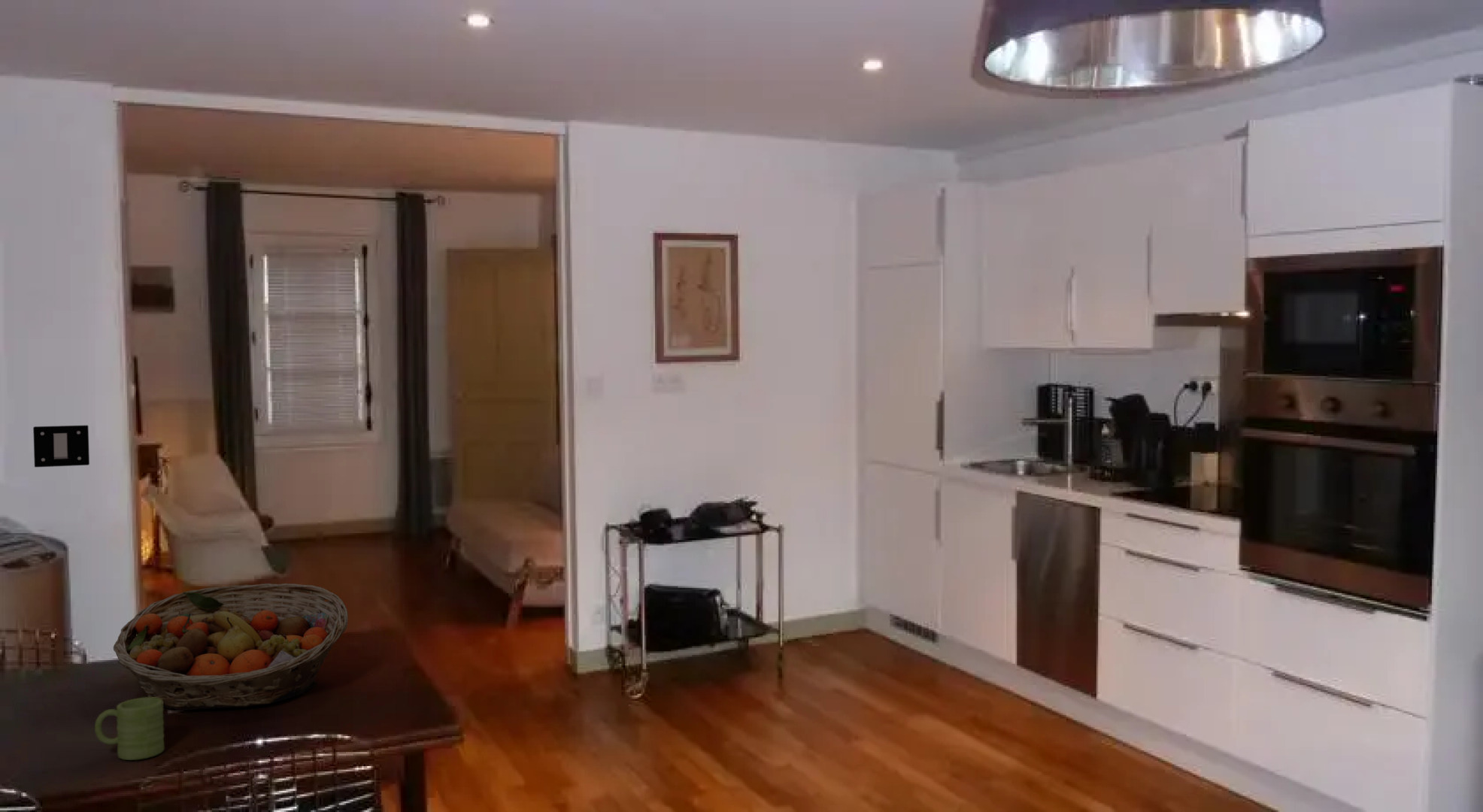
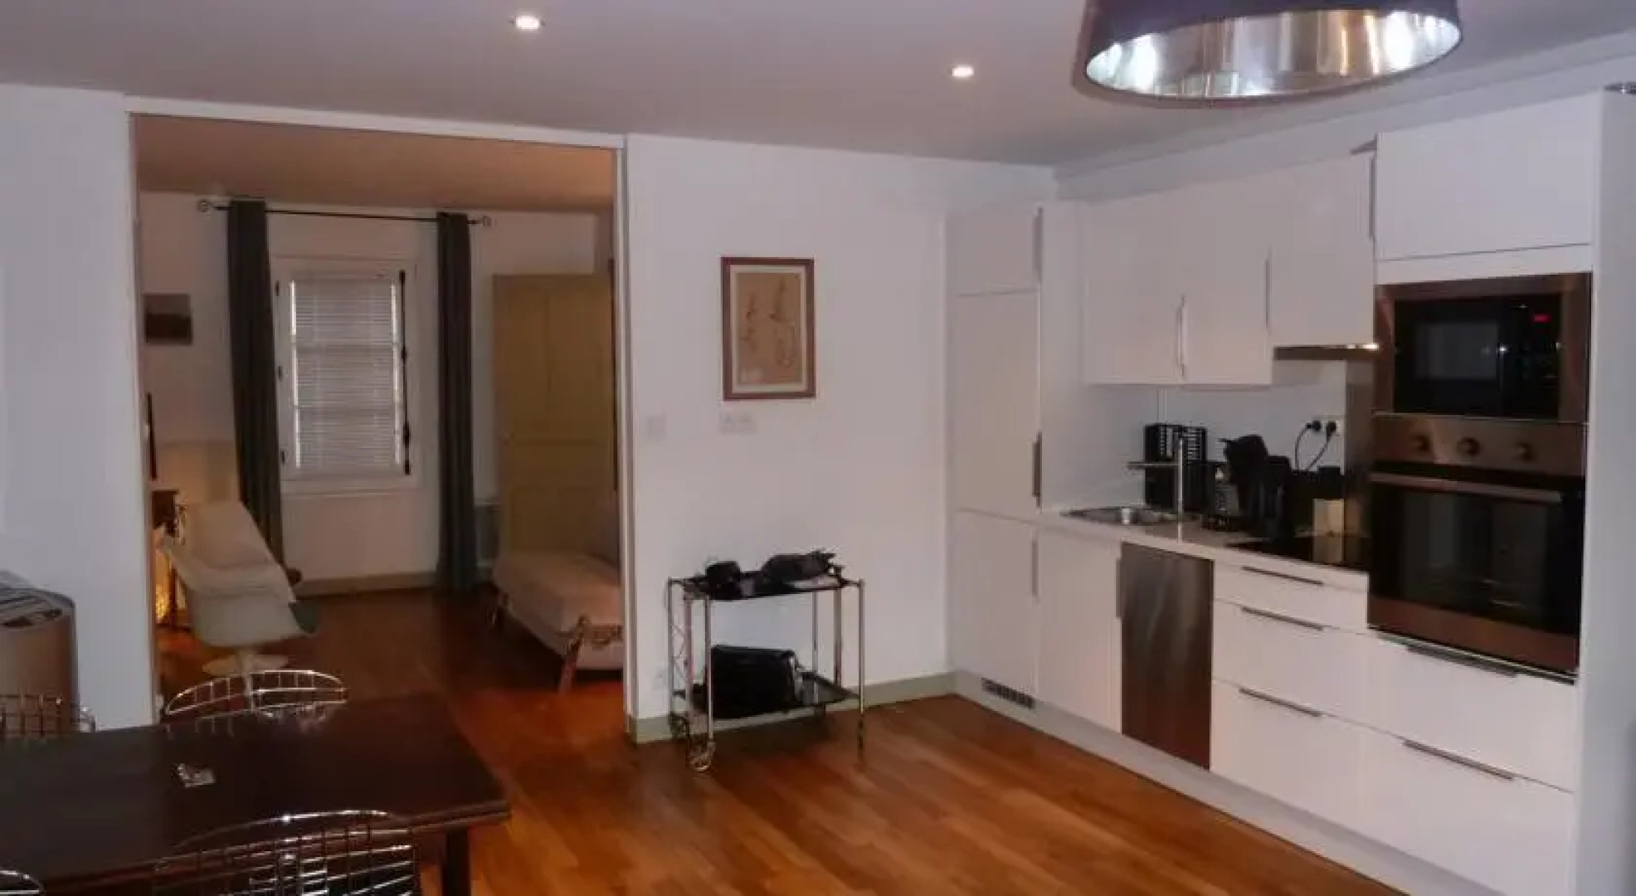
- fruit basket (235, 644)
- mug (129, 729)
- light switch (61, 446)
